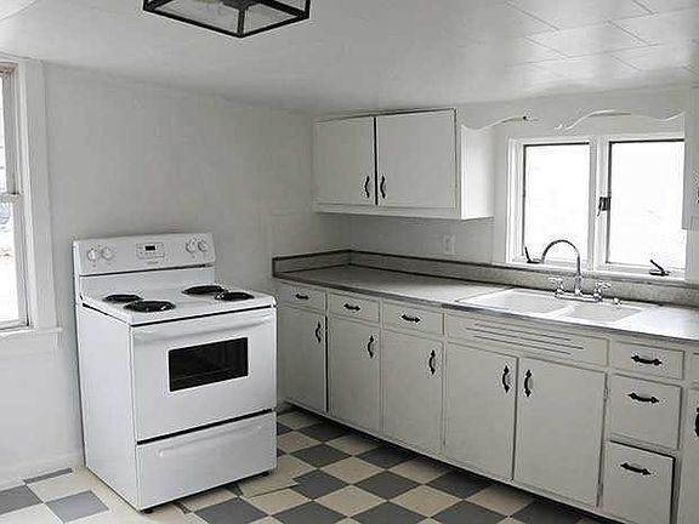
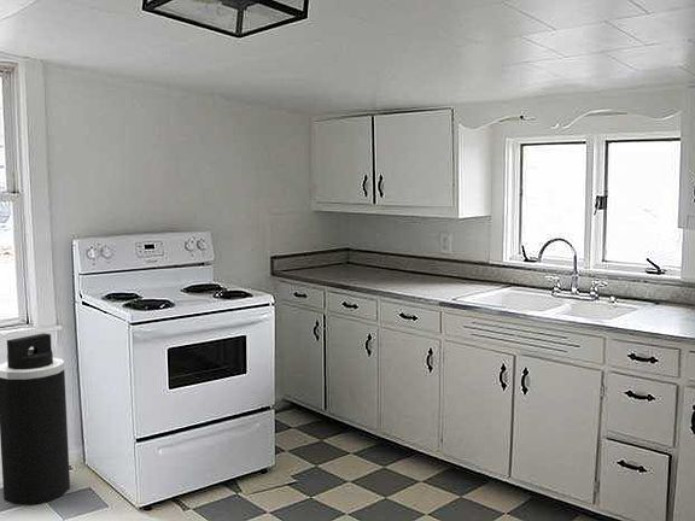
+ trash can (33, 415)
